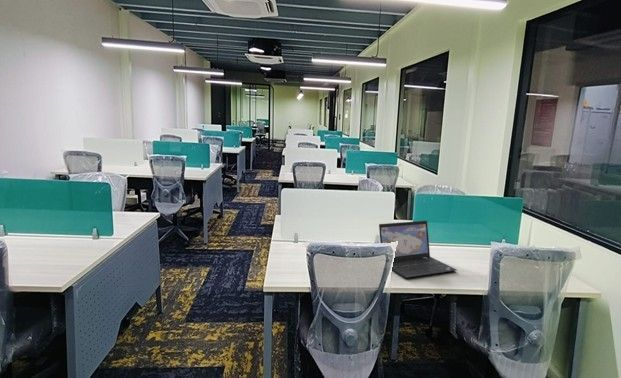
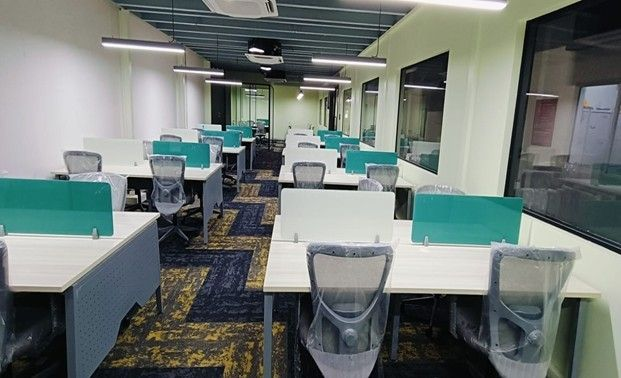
- laptop (417, 247)
